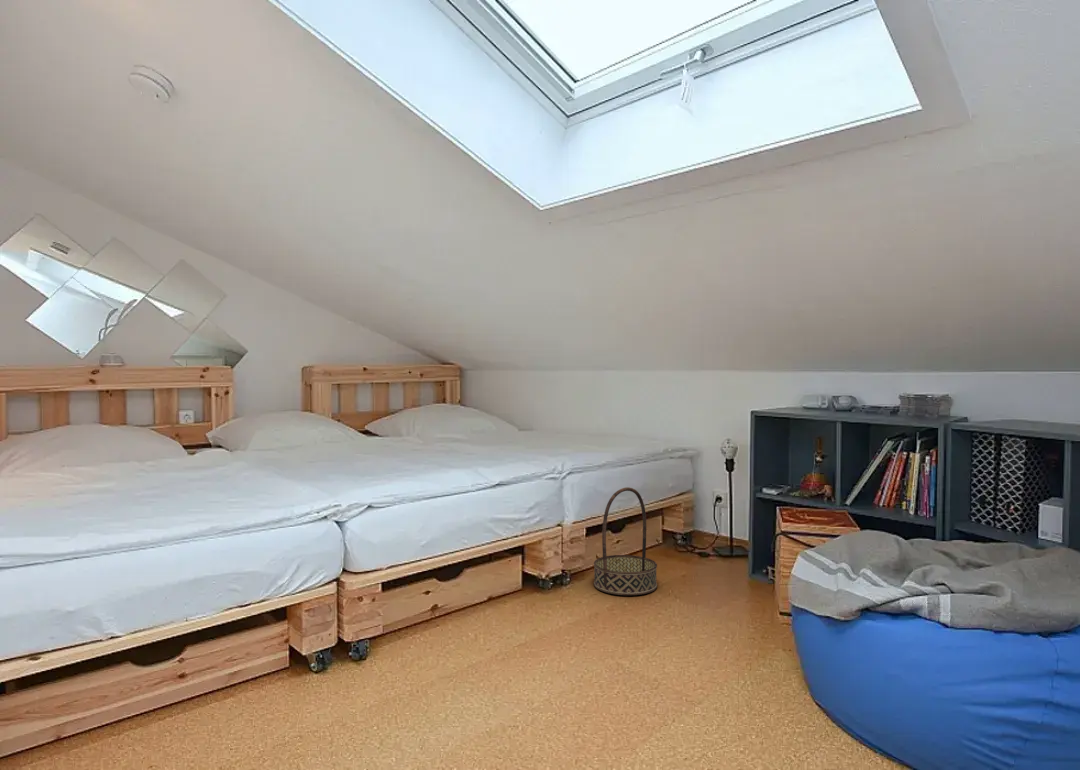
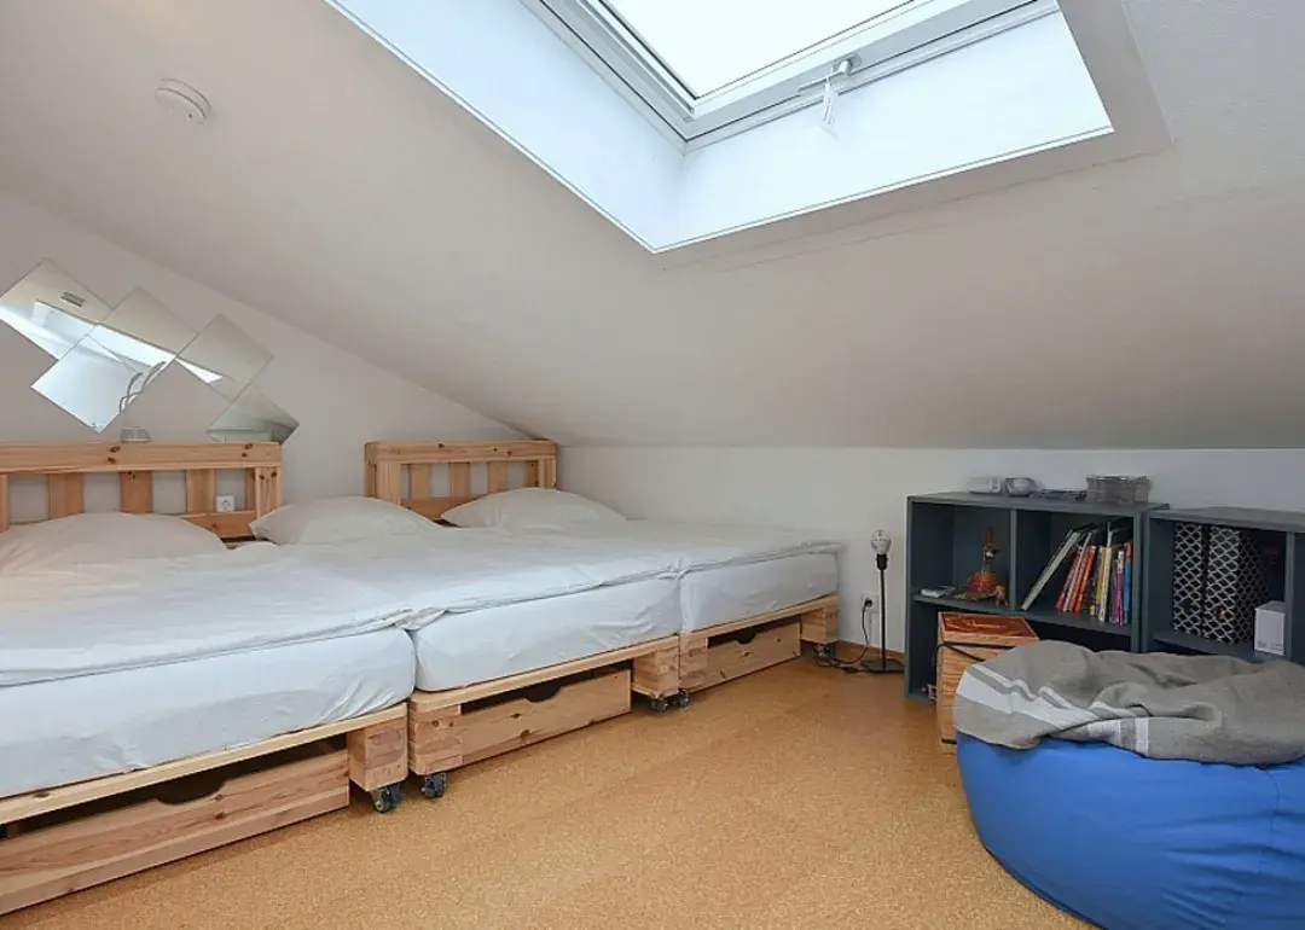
- basket (643, 536)
